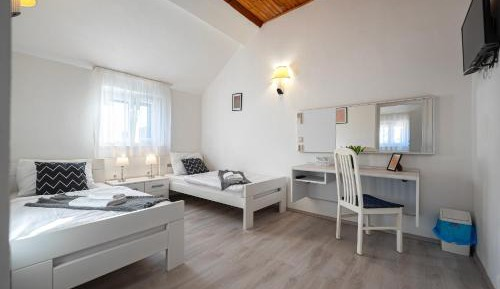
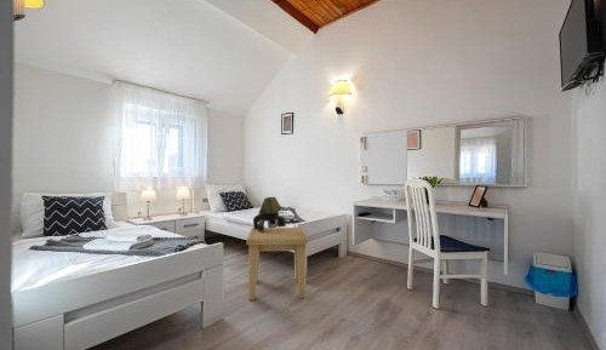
+ side table (276, 249)
+ table lamp (273, 216)
